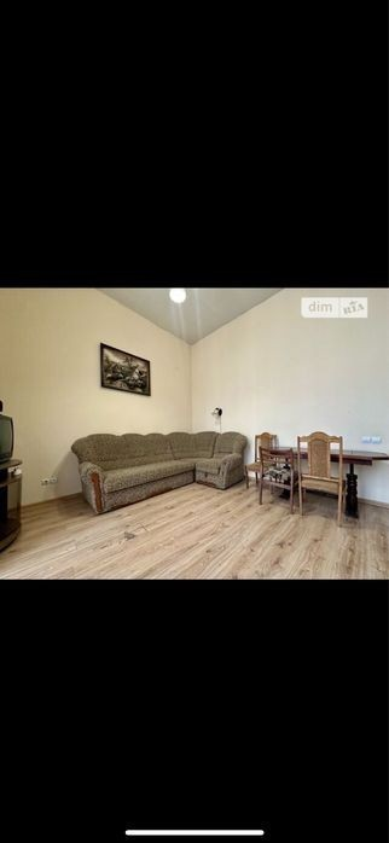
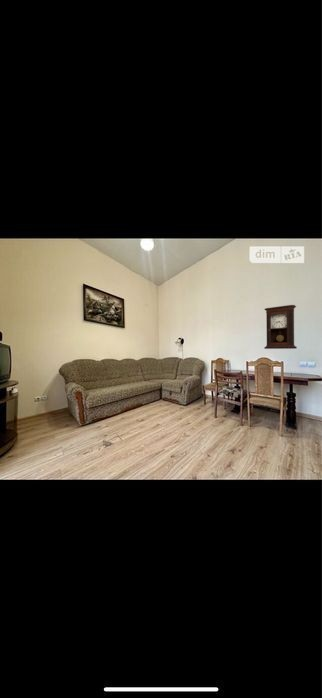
+ pendulum clock (279, 328)
